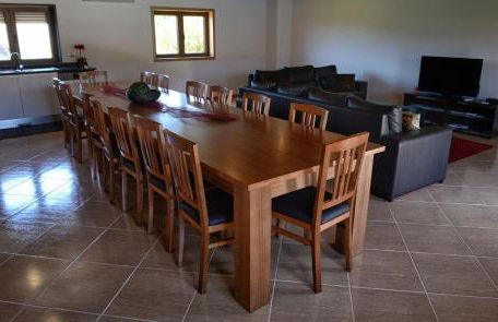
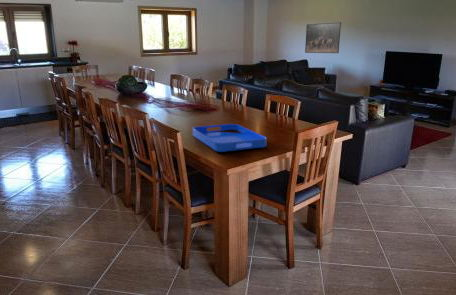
+ serving tray (227, 136)
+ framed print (322, 38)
